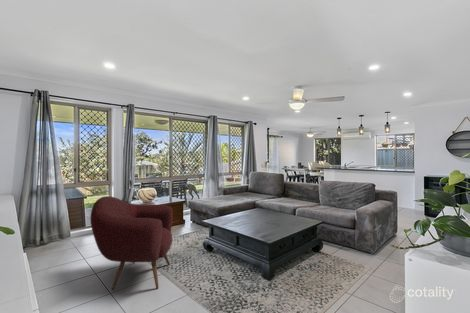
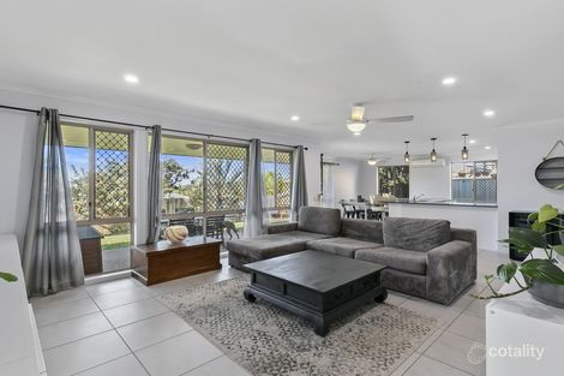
- armchair (134, 235)
